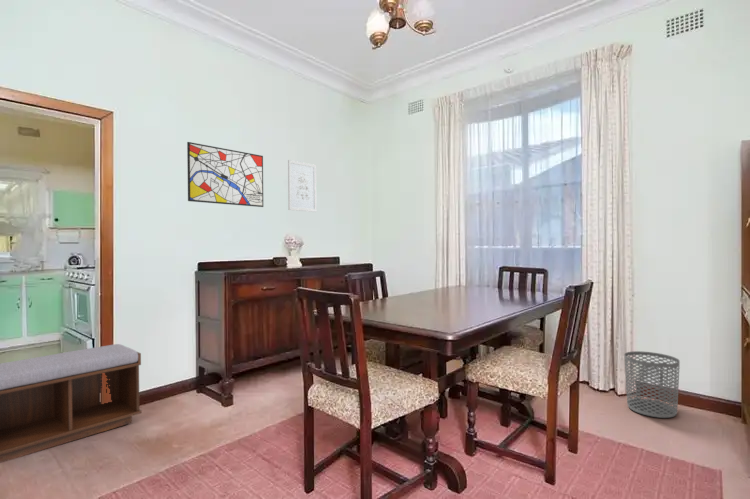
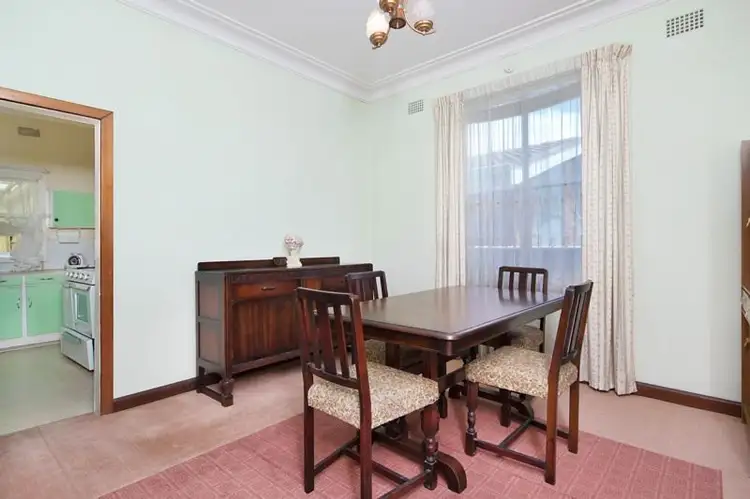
- wall art (228, 176)
- bench (62, 395)
- waste bin (651, 383)
- wall art (302, 186)
